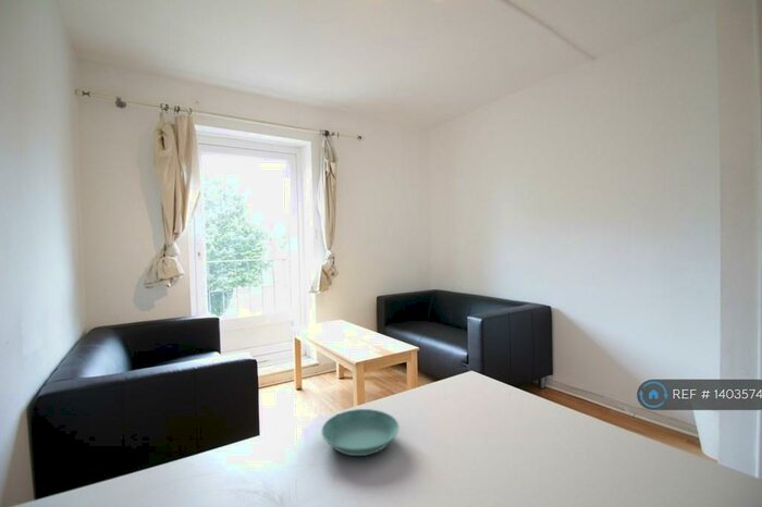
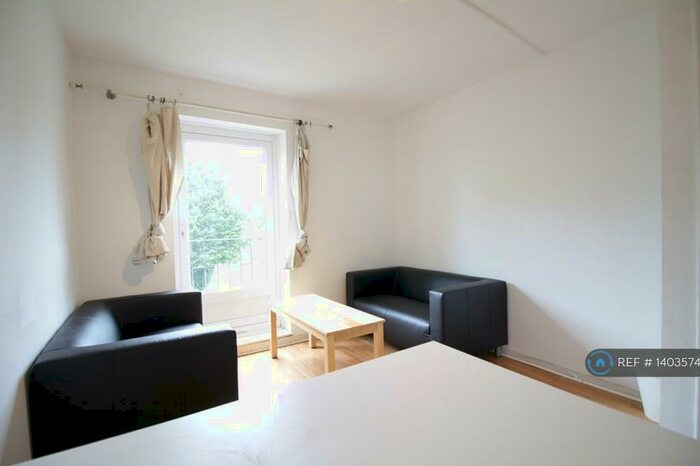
- saucer (360, 433)
